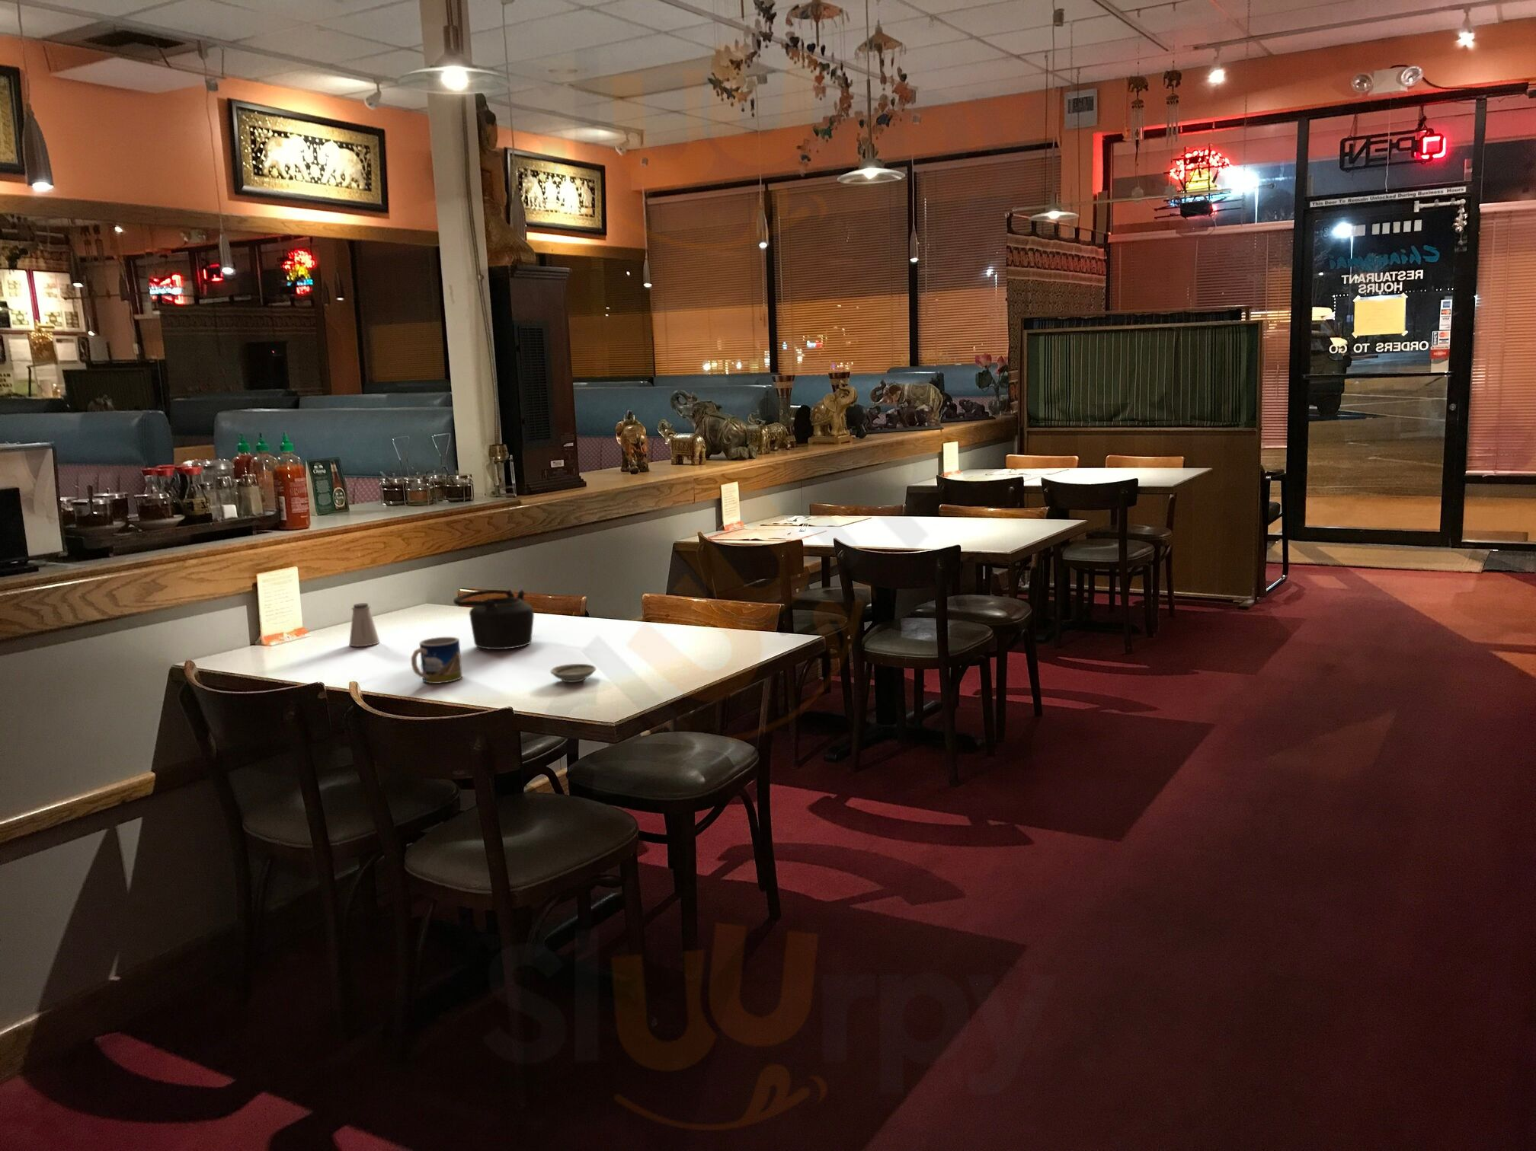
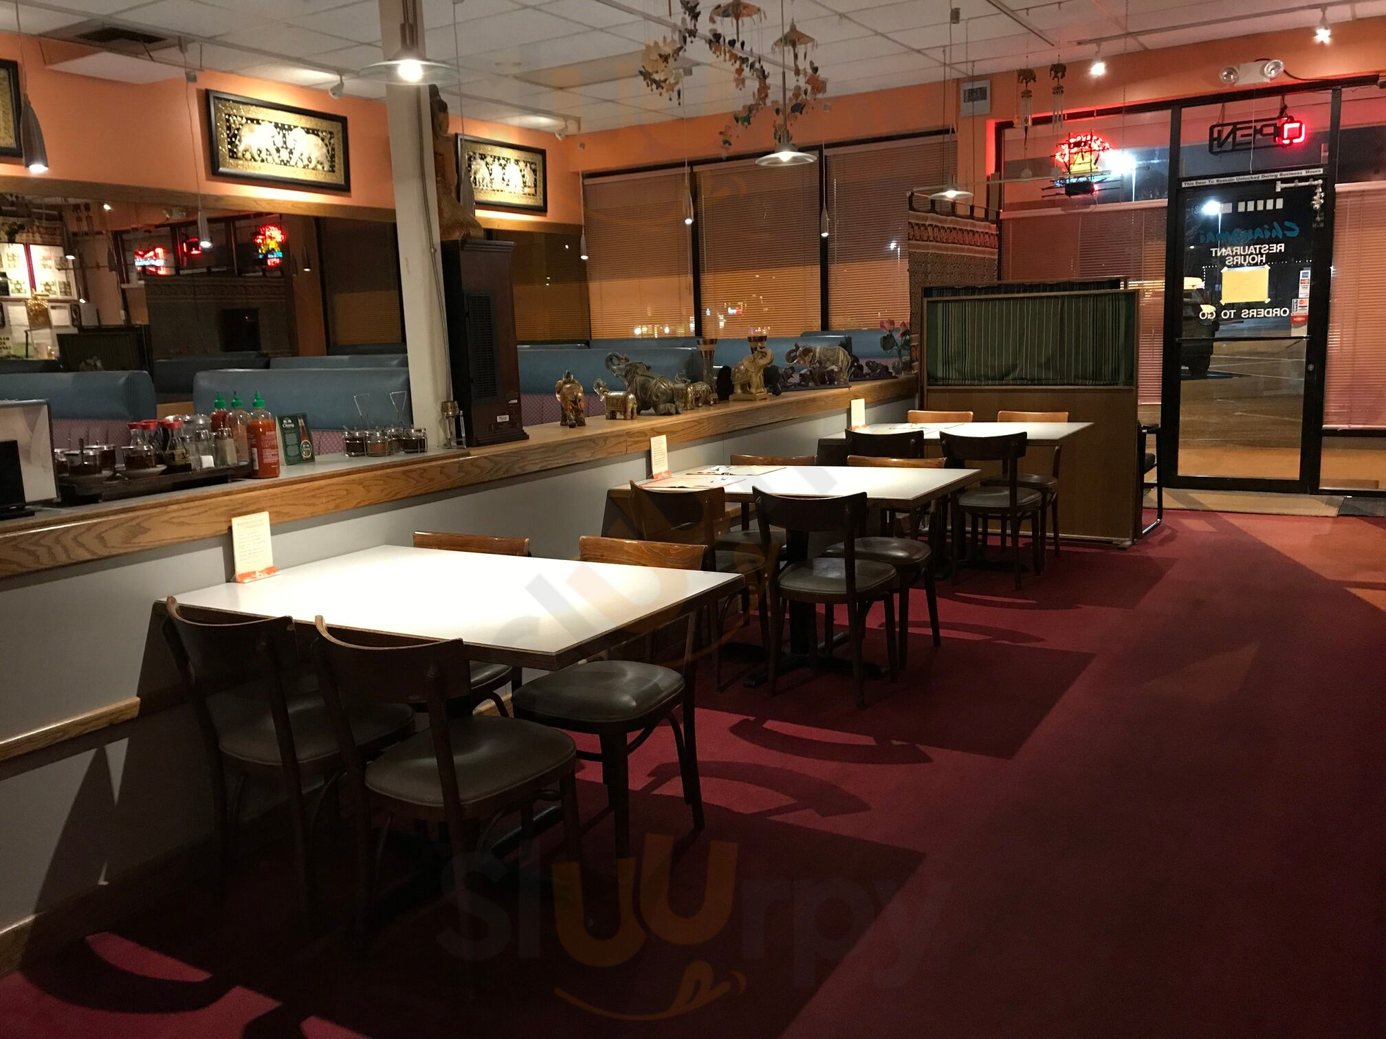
- saltshaker (362, 624)
- saucer (573, 673)
- teapot (501, 618)
- mug (434, 661)
